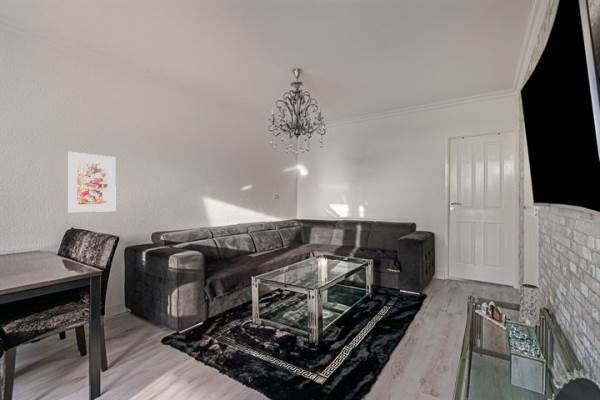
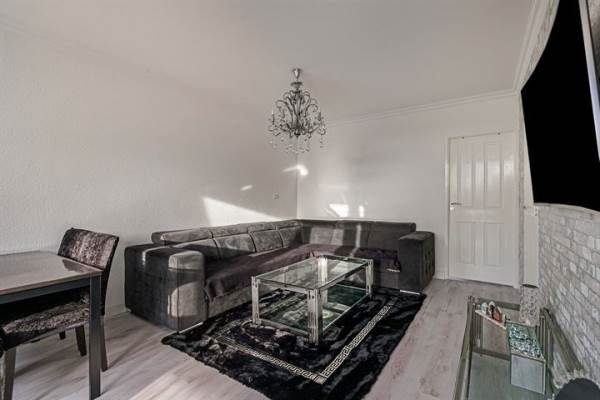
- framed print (92, 183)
